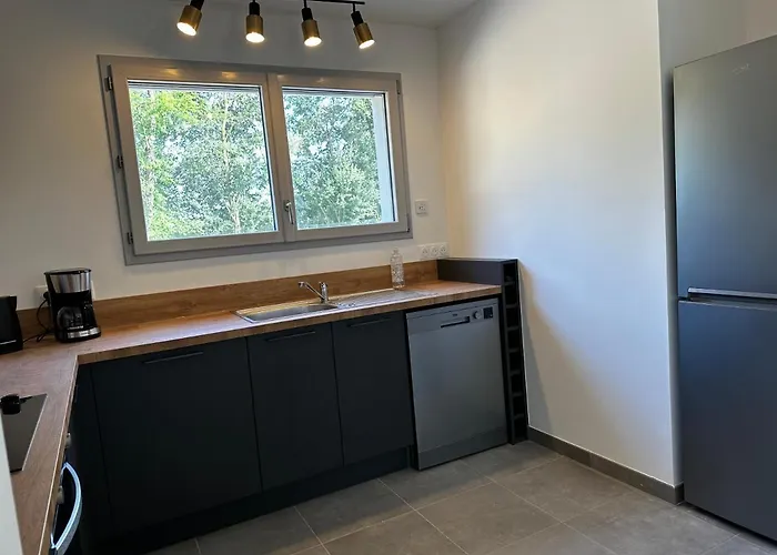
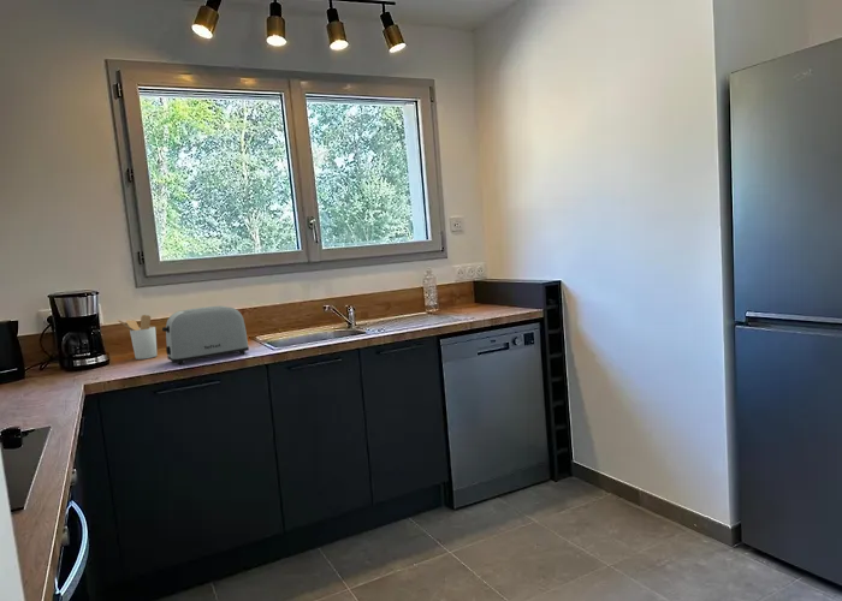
+ utensil holder (137, 337)
+ toaster (204, 333)
